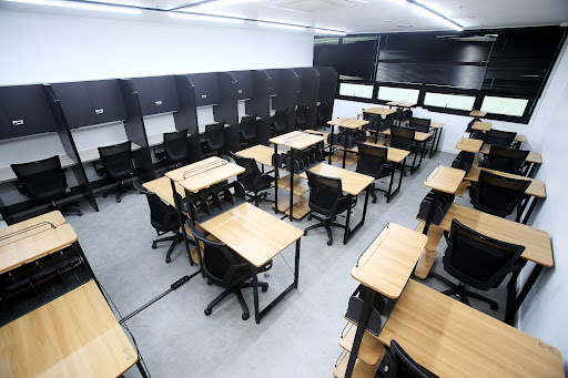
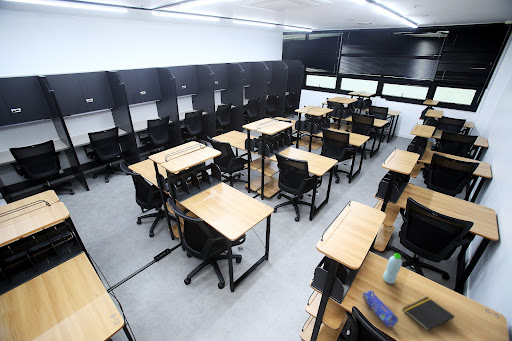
+ pencil case (379, 307)
+ notepad (427, 312)
+ water bottle (393, 268)
